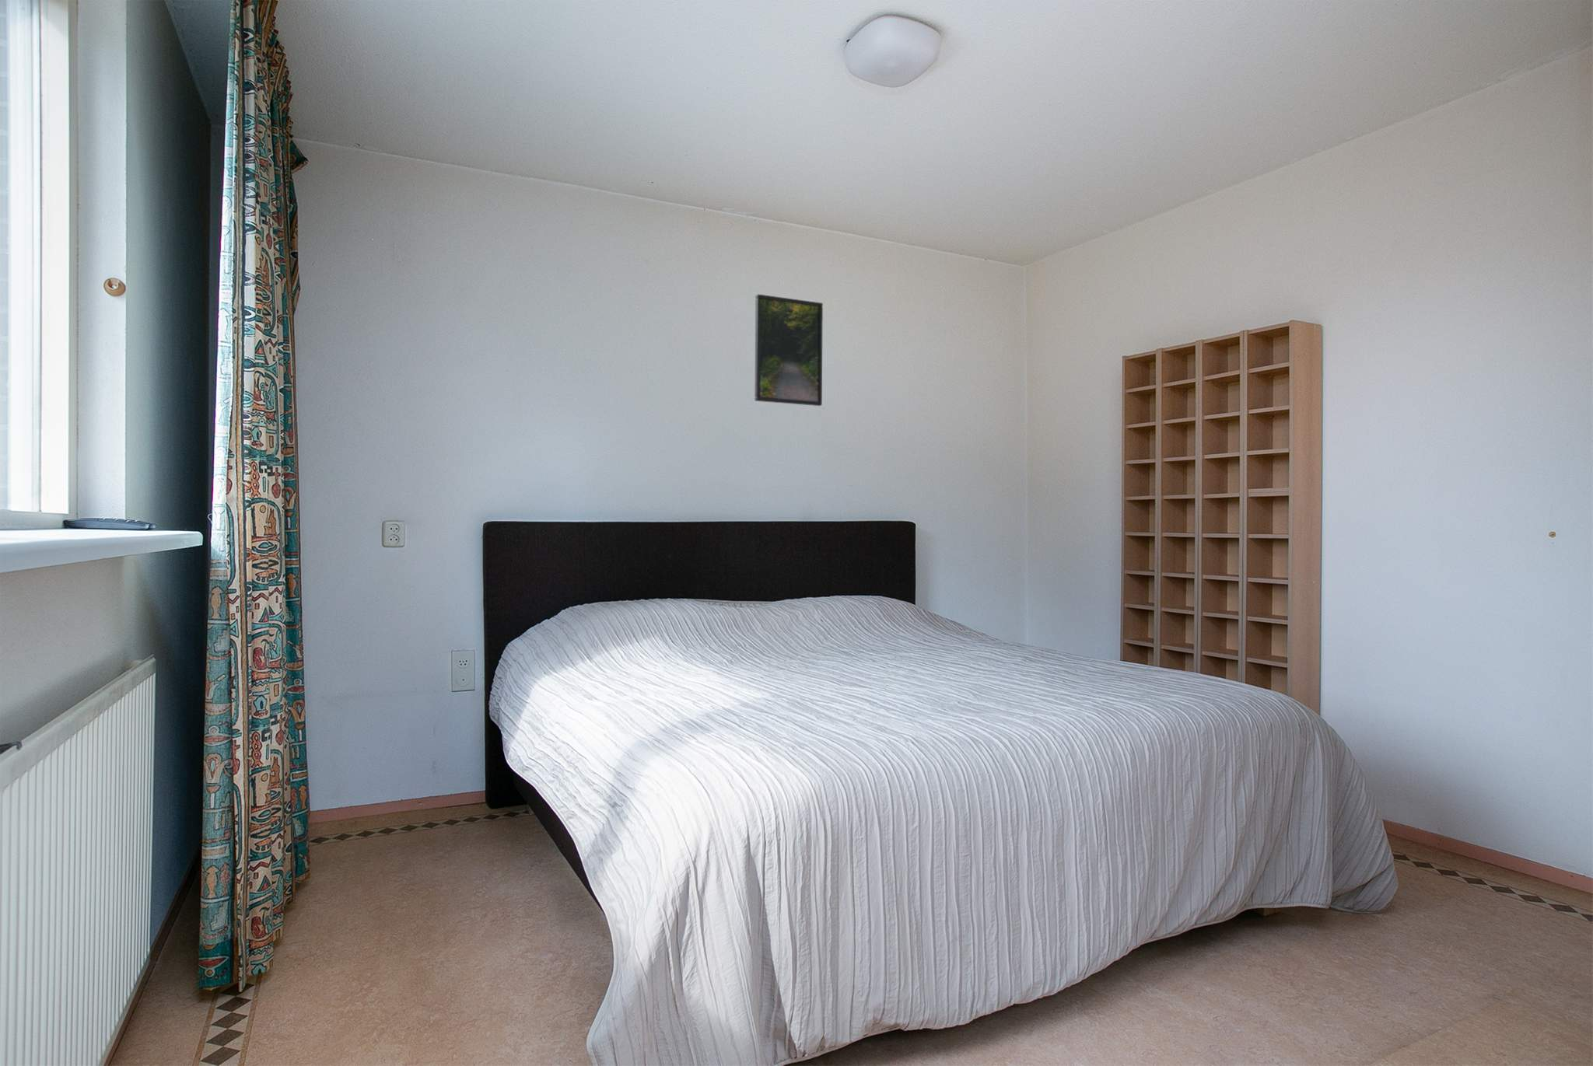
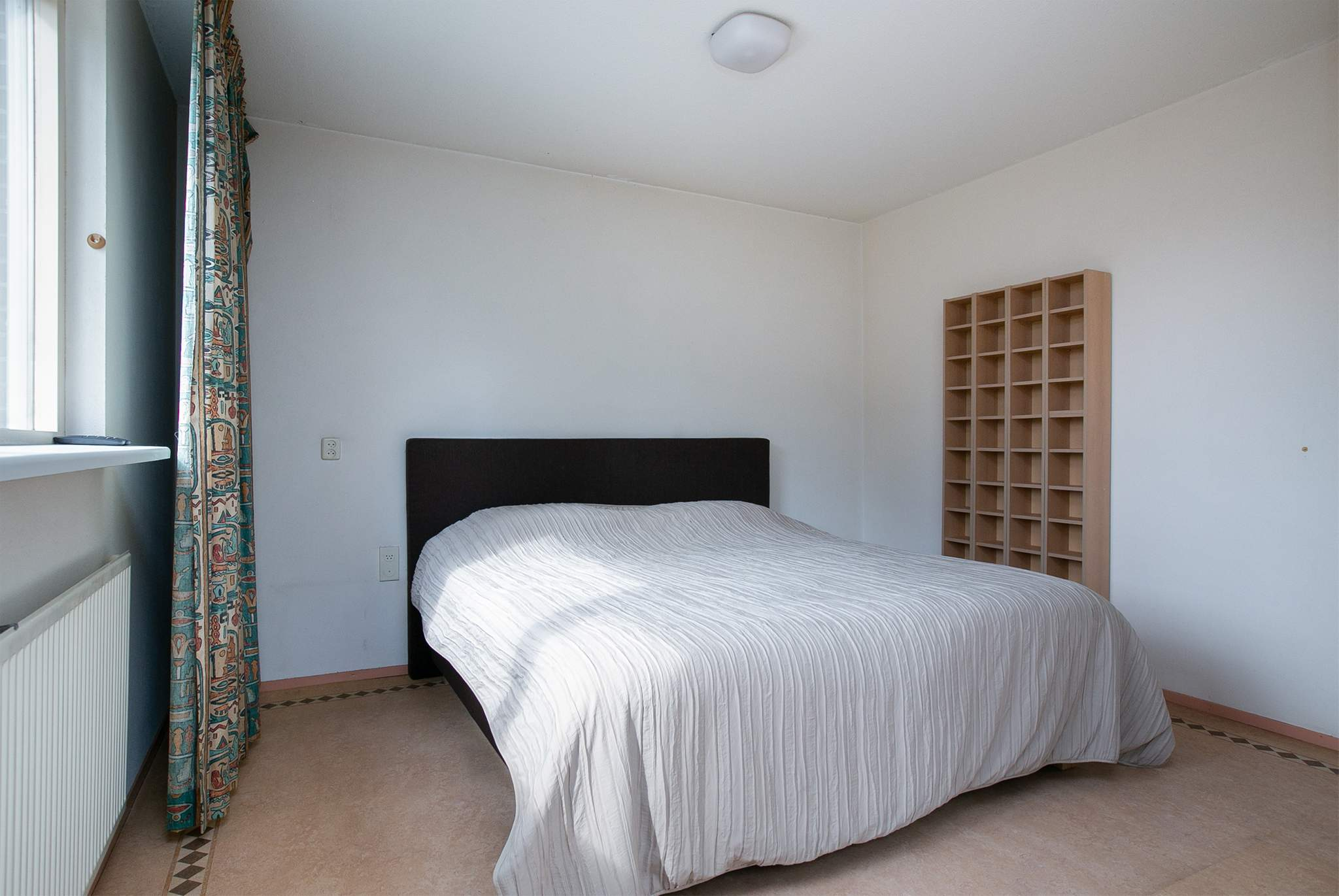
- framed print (789, 351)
